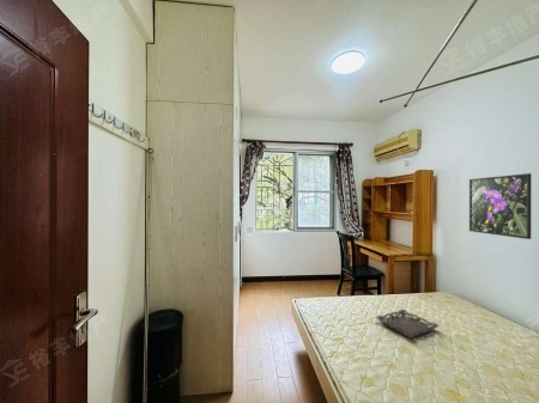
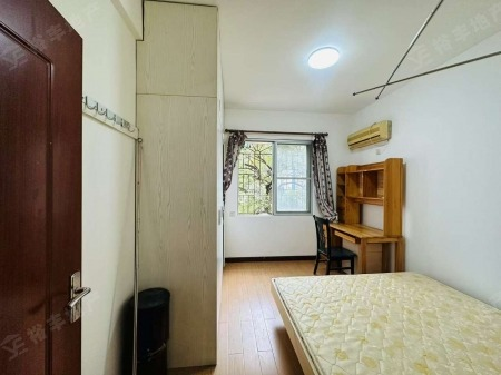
- tray (406, 323)
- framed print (496, 206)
